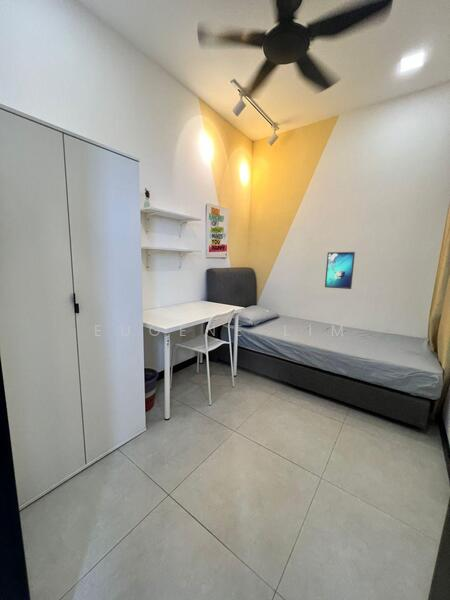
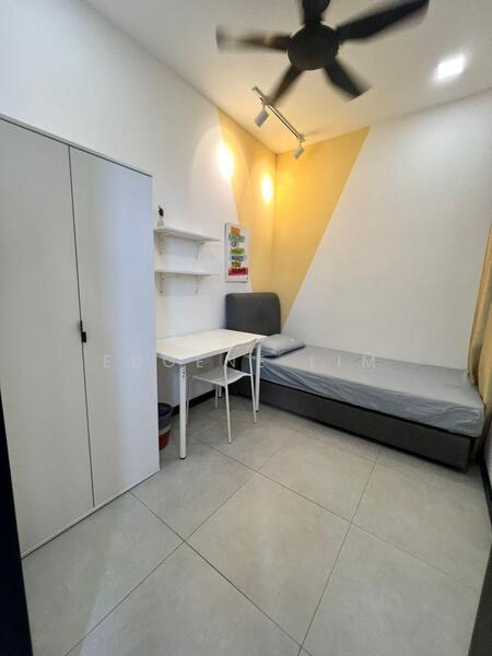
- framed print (339, 270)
